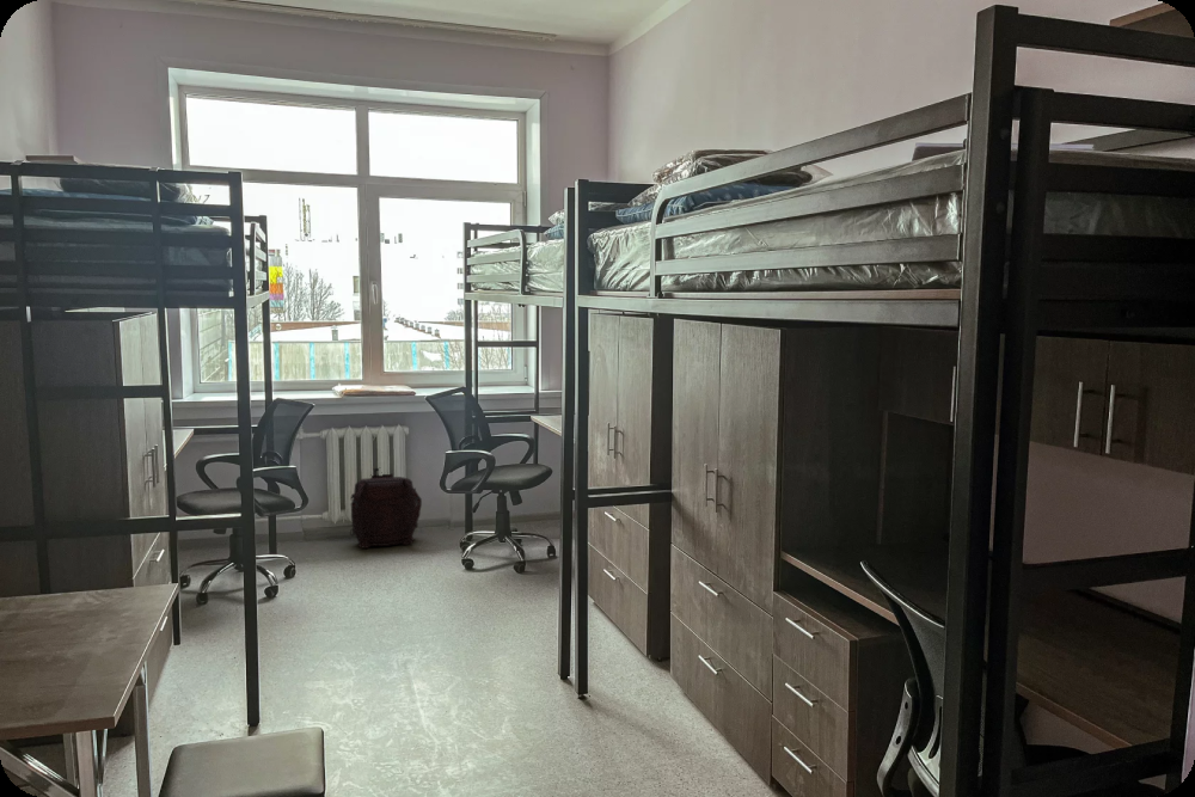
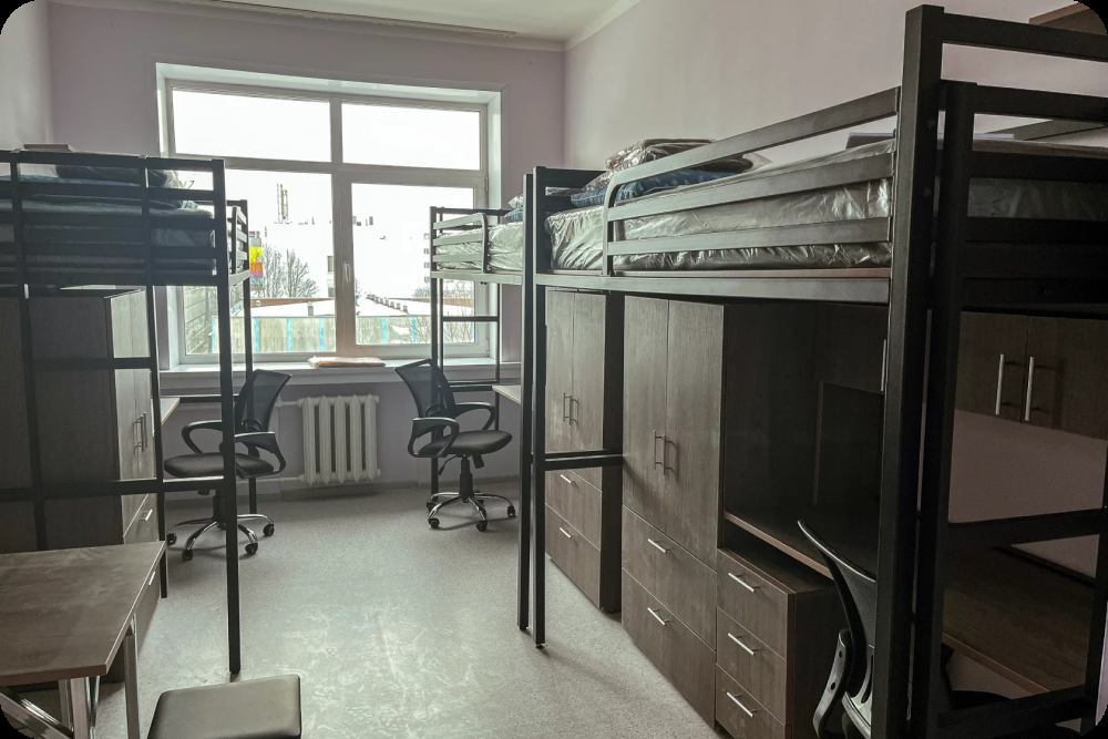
- backpack (384, 507)
